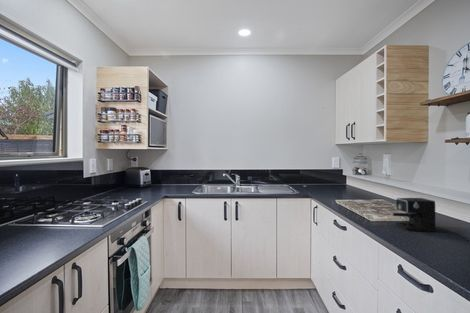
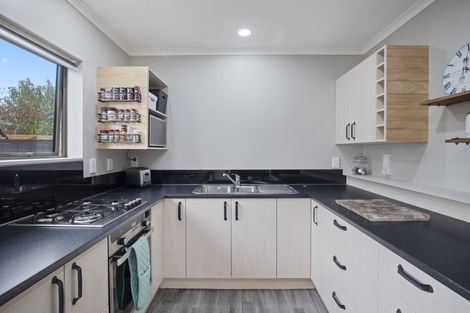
- coffee maker (427, 217)
